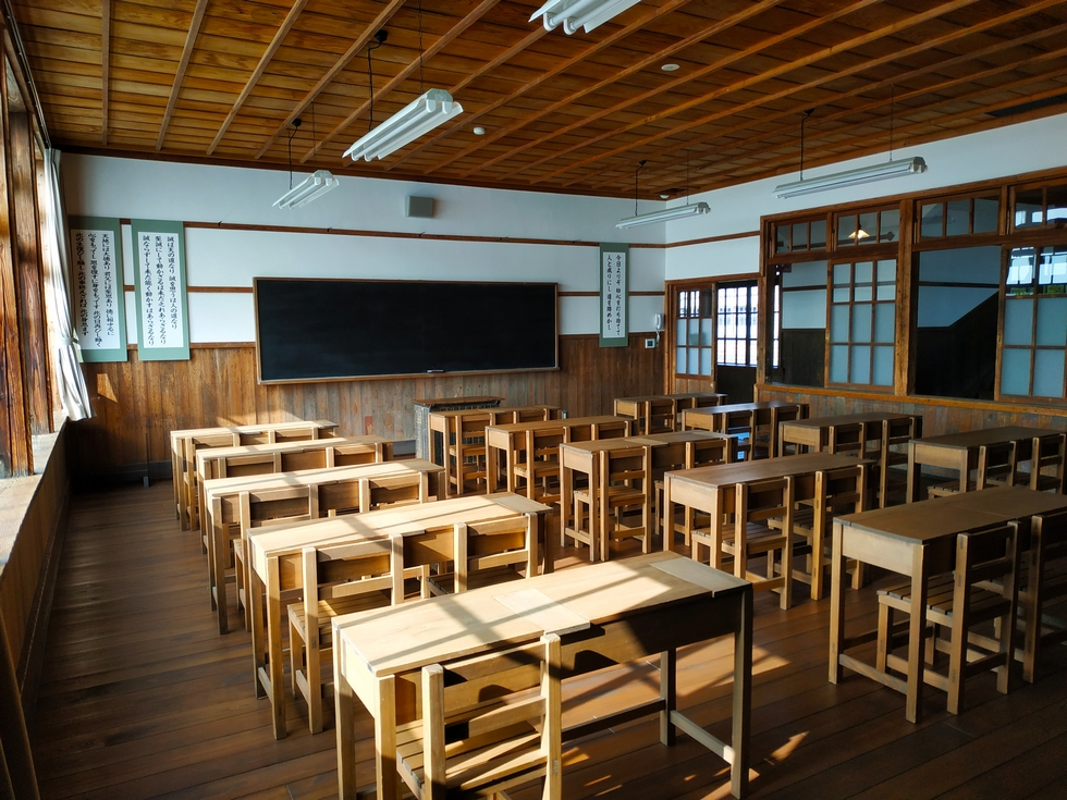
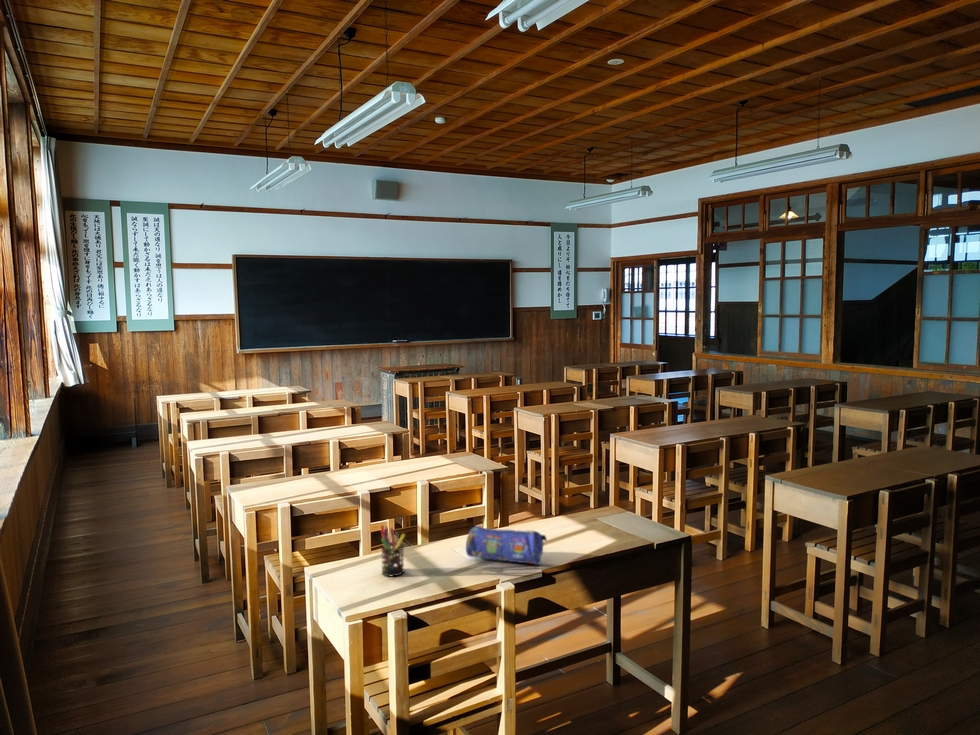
+ pen holder (389, 550)
+ pencil case (505, 544)
